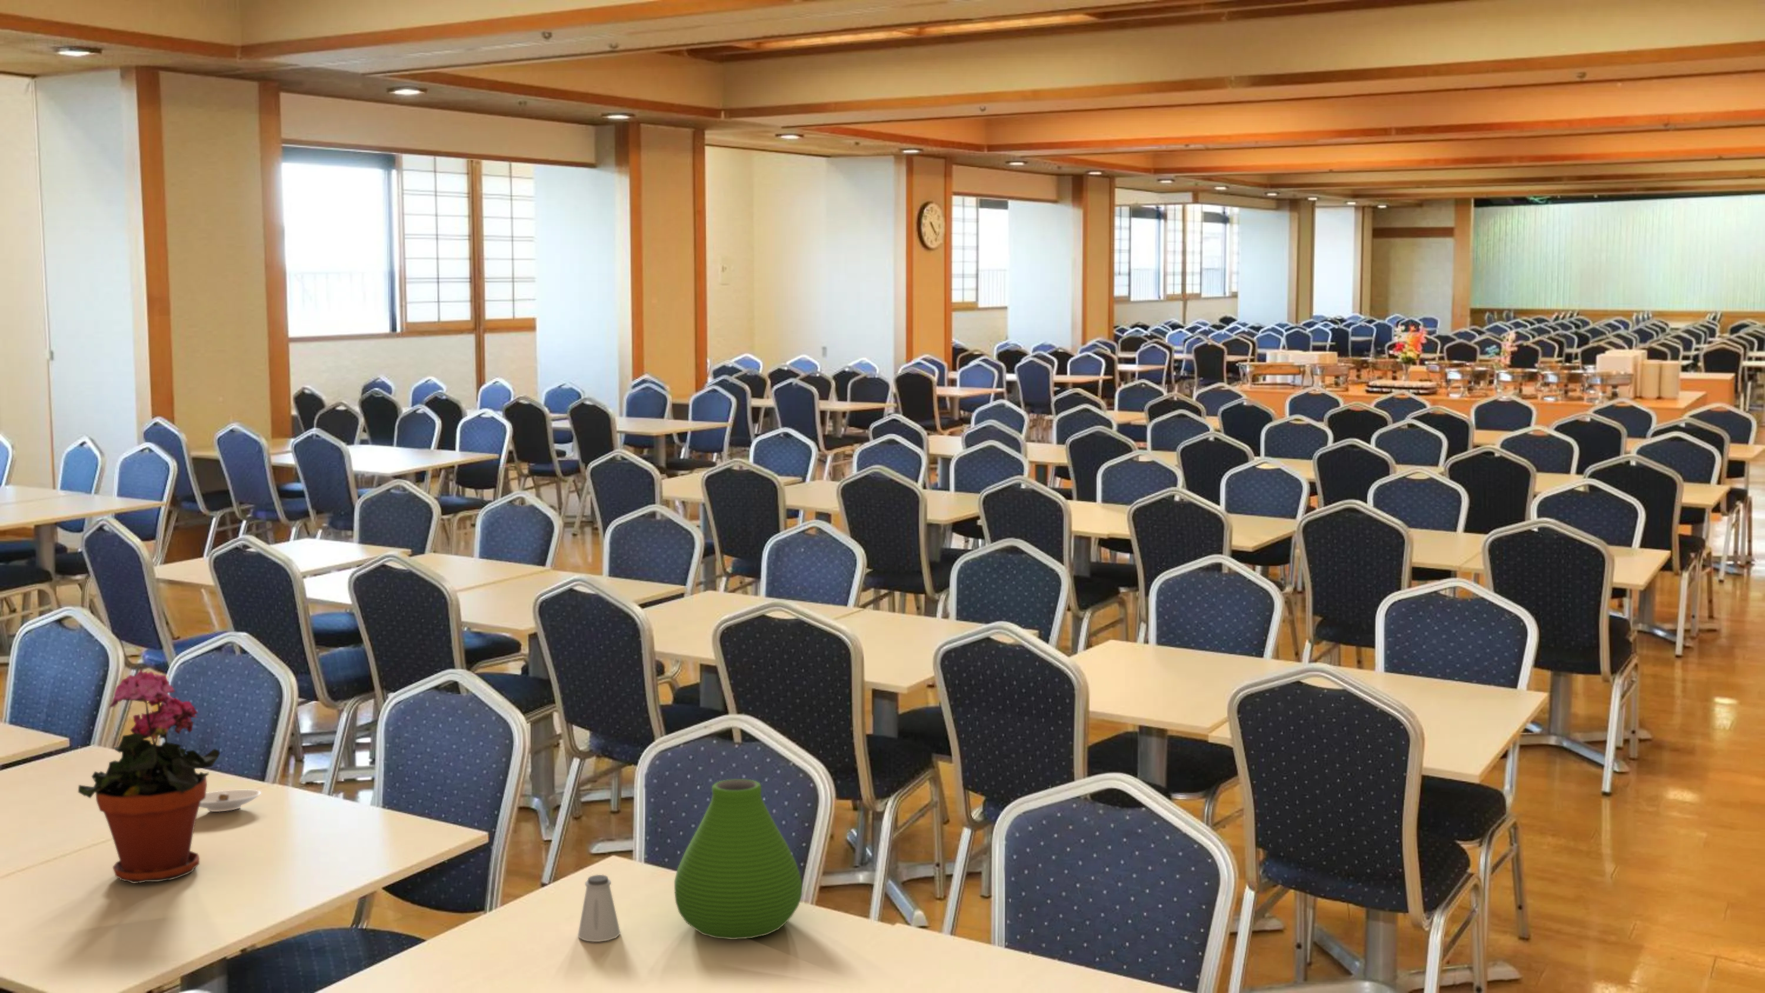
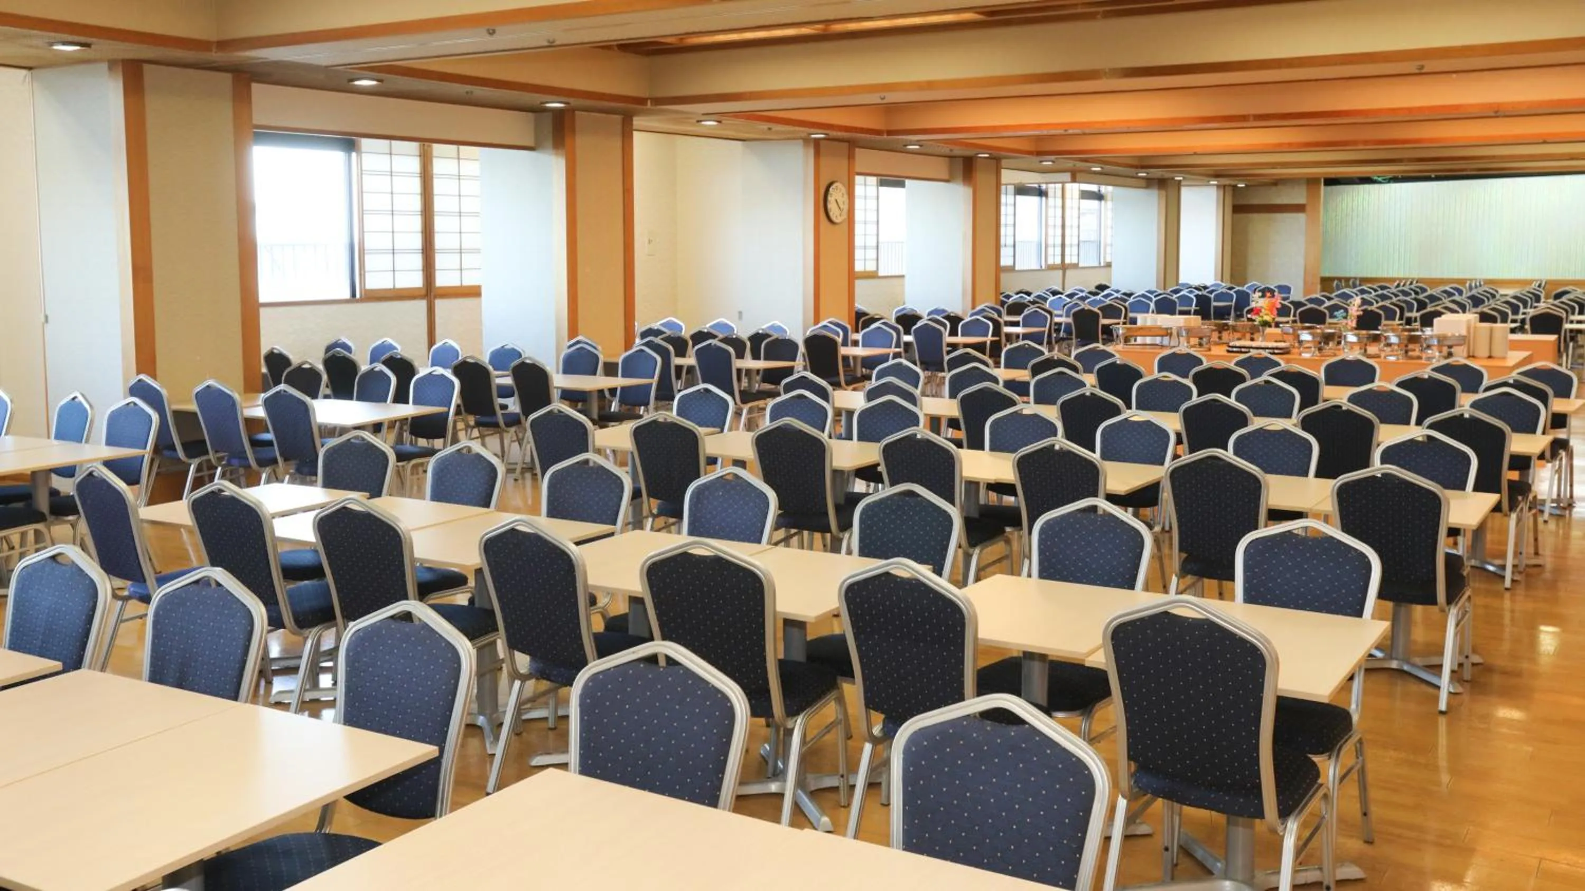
- vase (737, 855)
- potted plant (154, 771)
- saltshaker (599, 906)
- saucer (223, 800)
